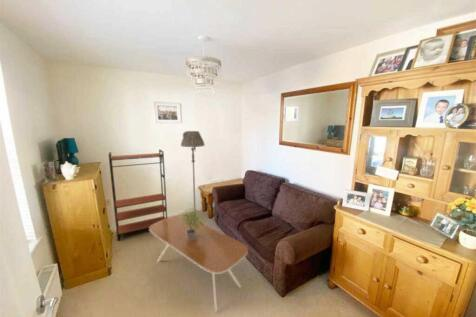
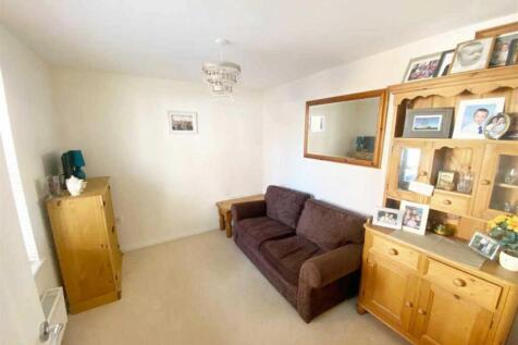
- floor lamp (194, 181)
- potted plant (191, 221)
- bookshelf (142, 196)
- coffee table (194, 255)
